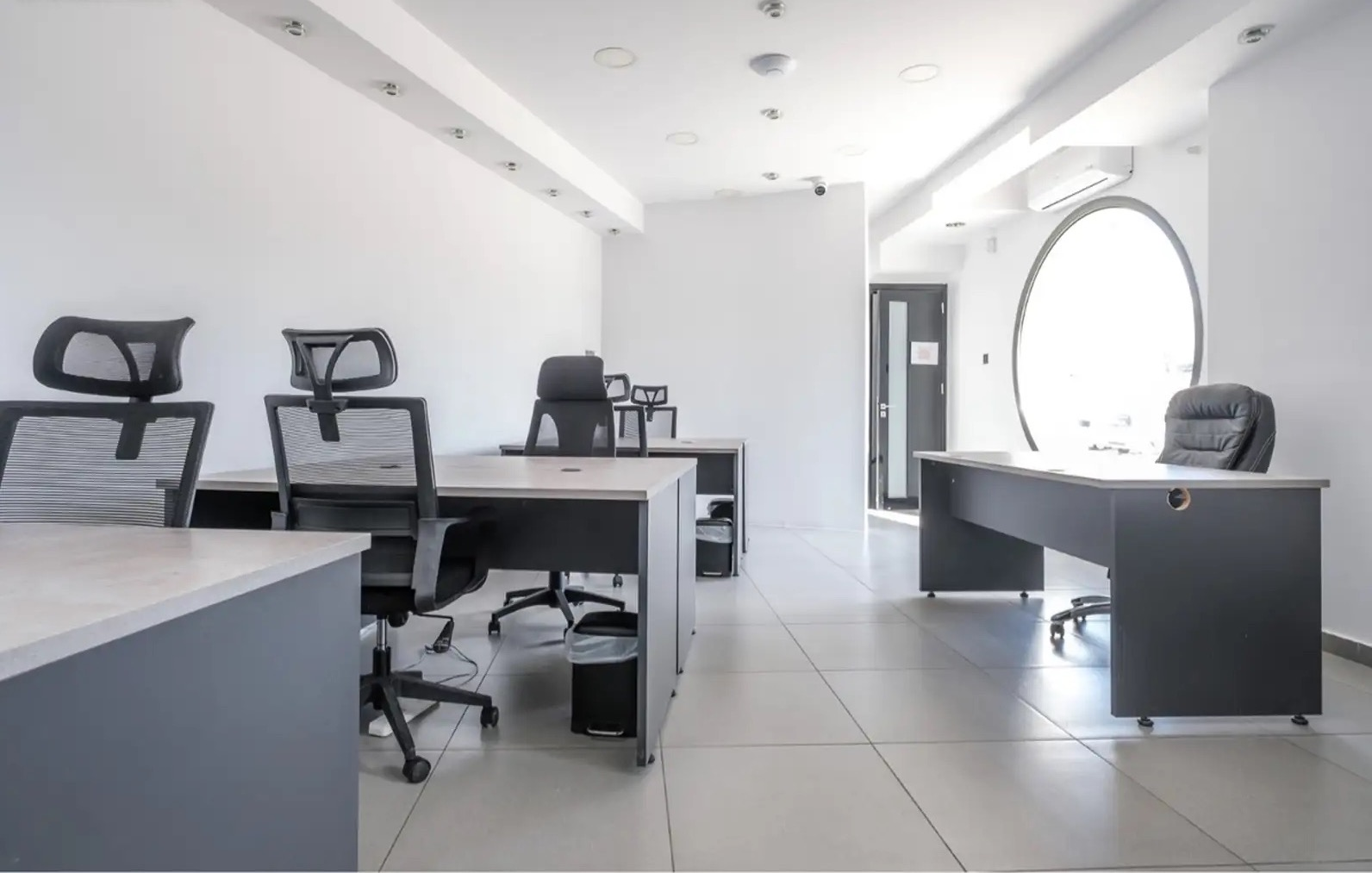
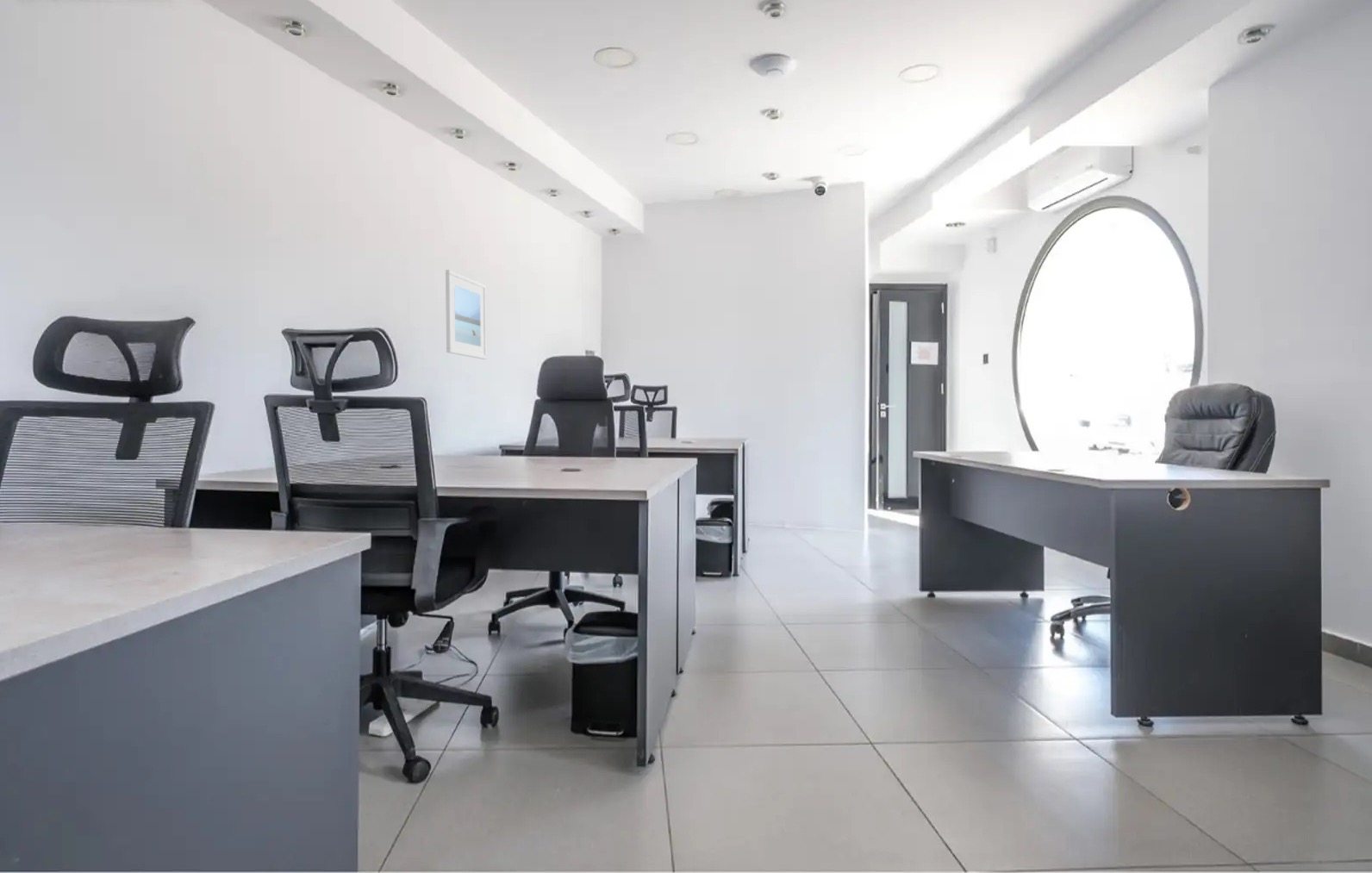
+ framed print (467, 316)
